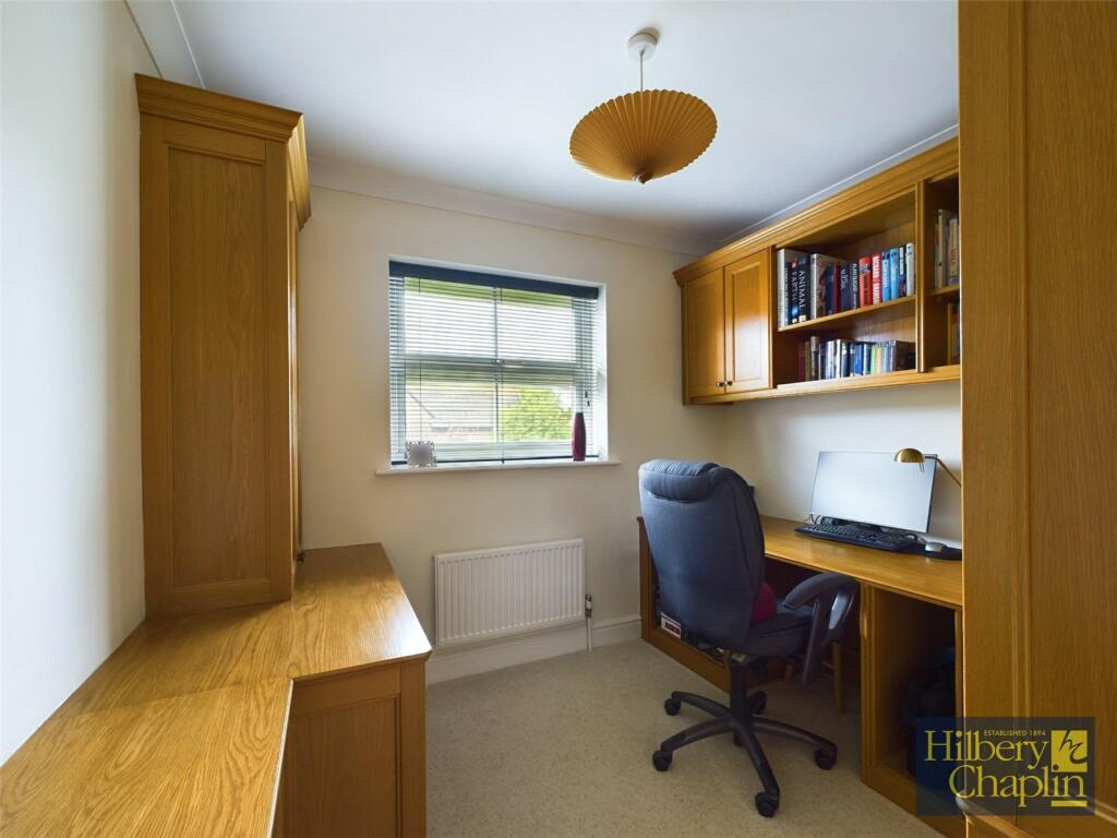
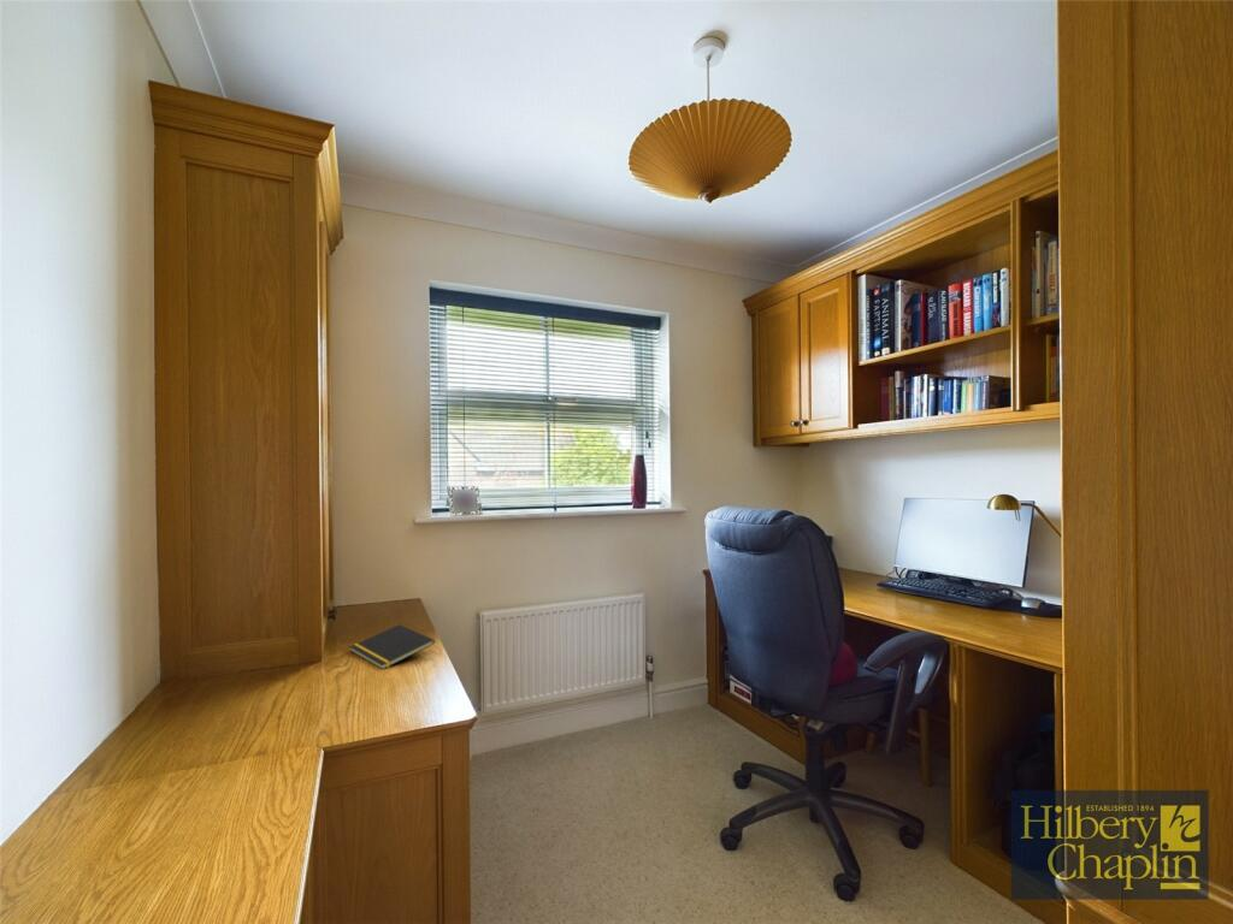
+ notepad (391, 645)
